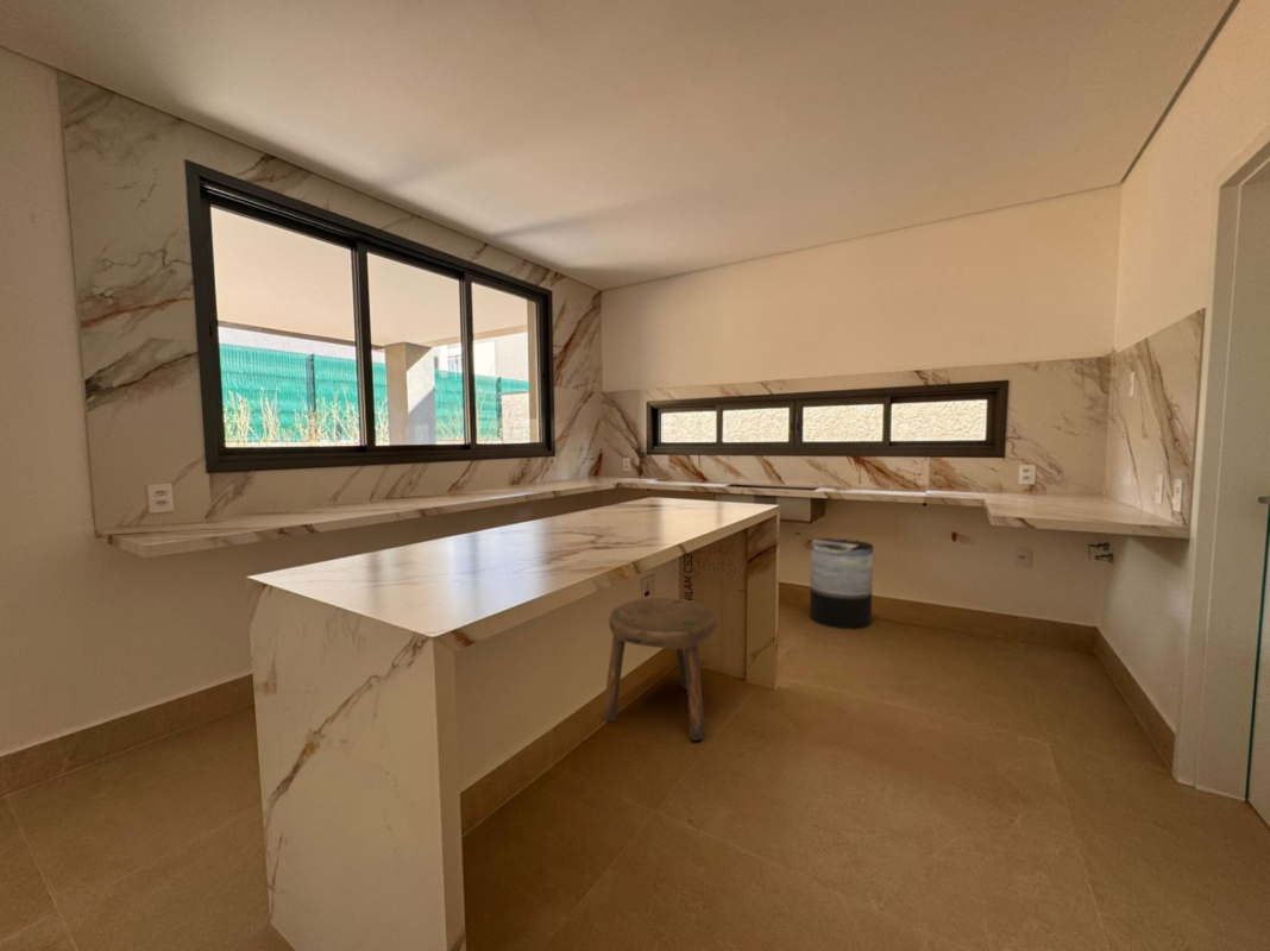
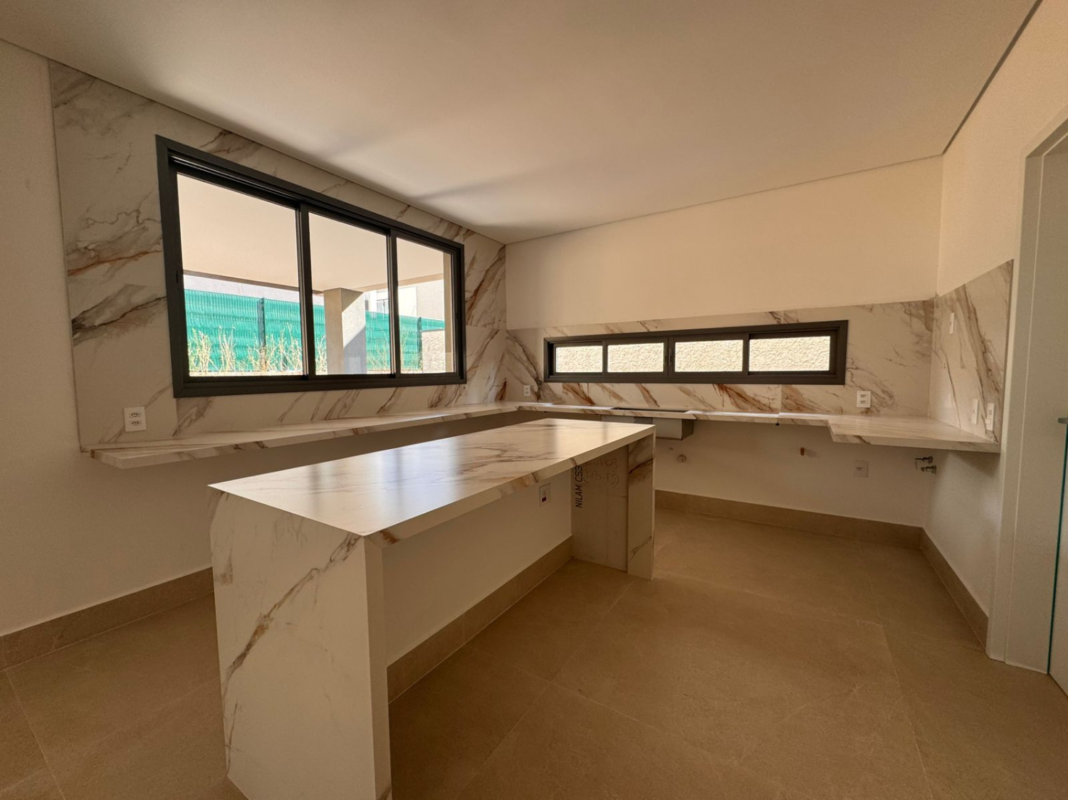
- stool (677, 660)
- trash can (841, 581)
